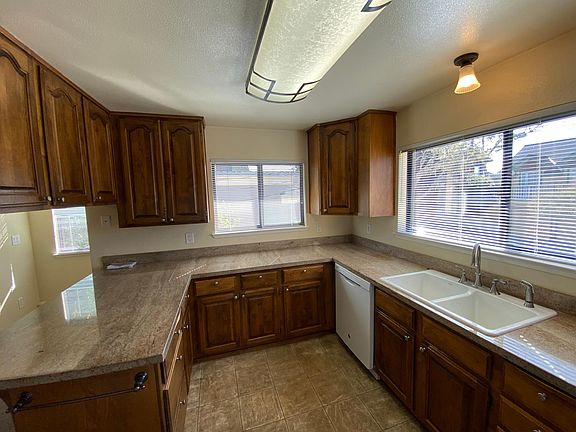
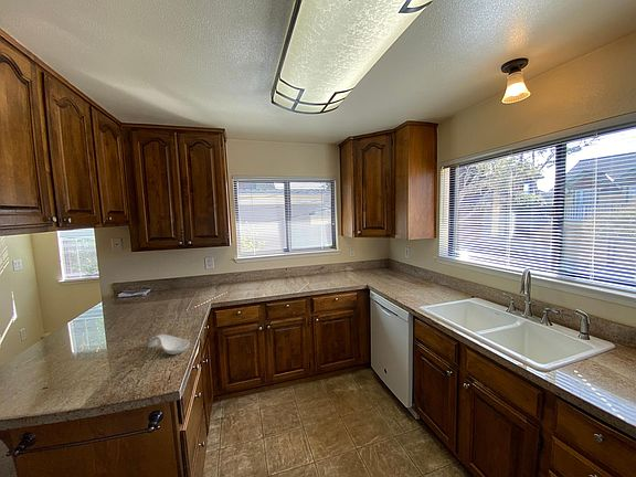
+ spoon rest (167, 343)
